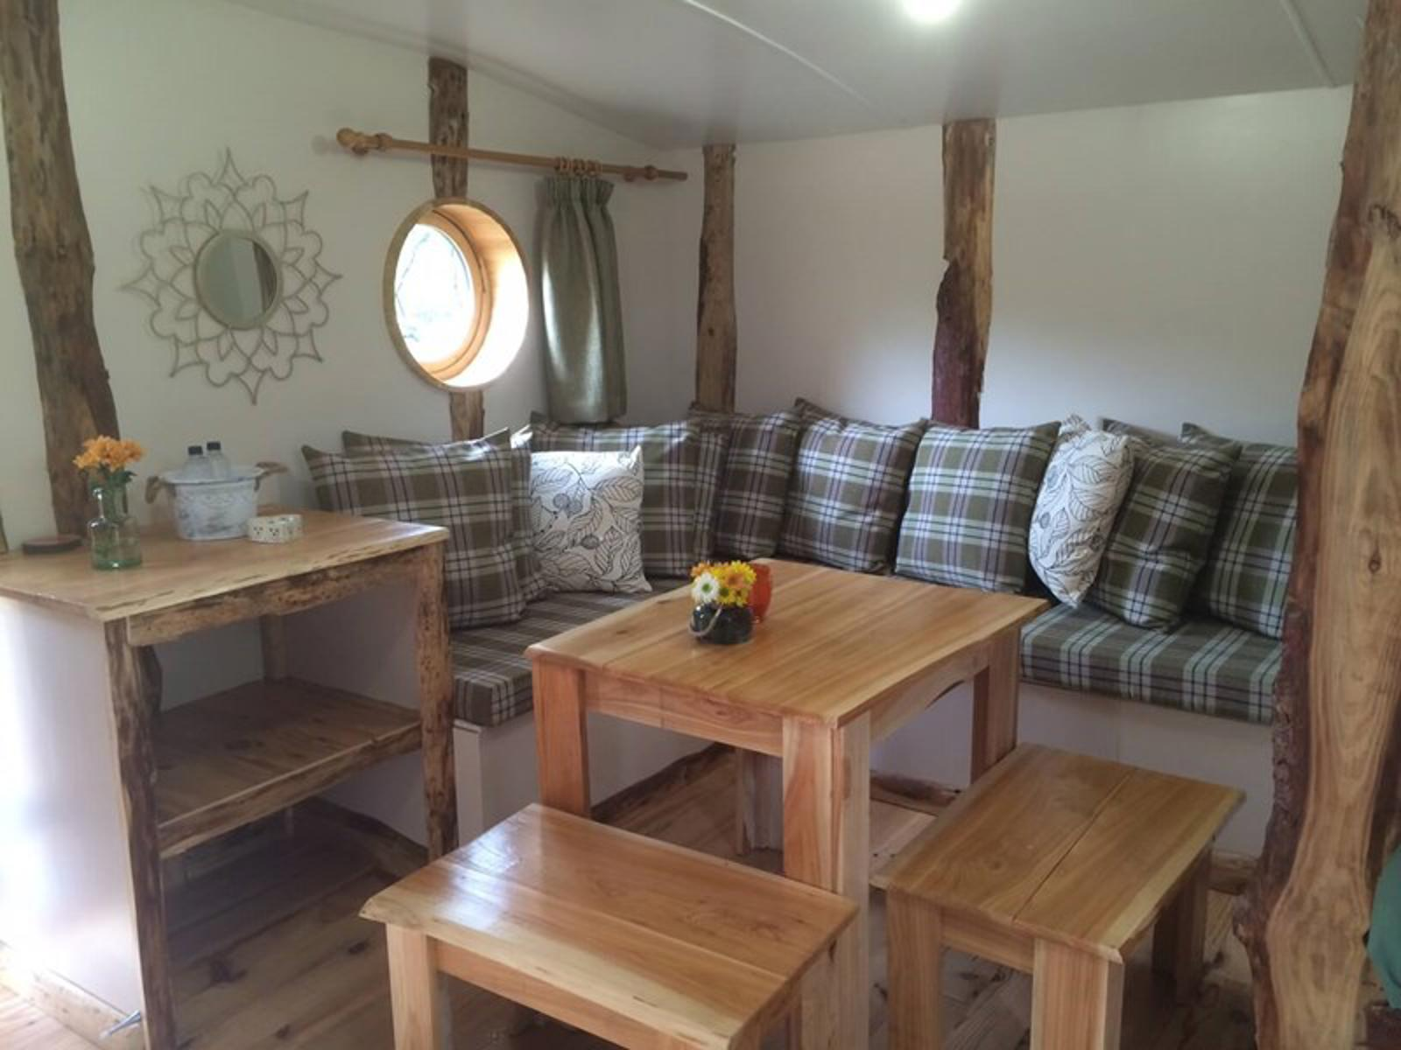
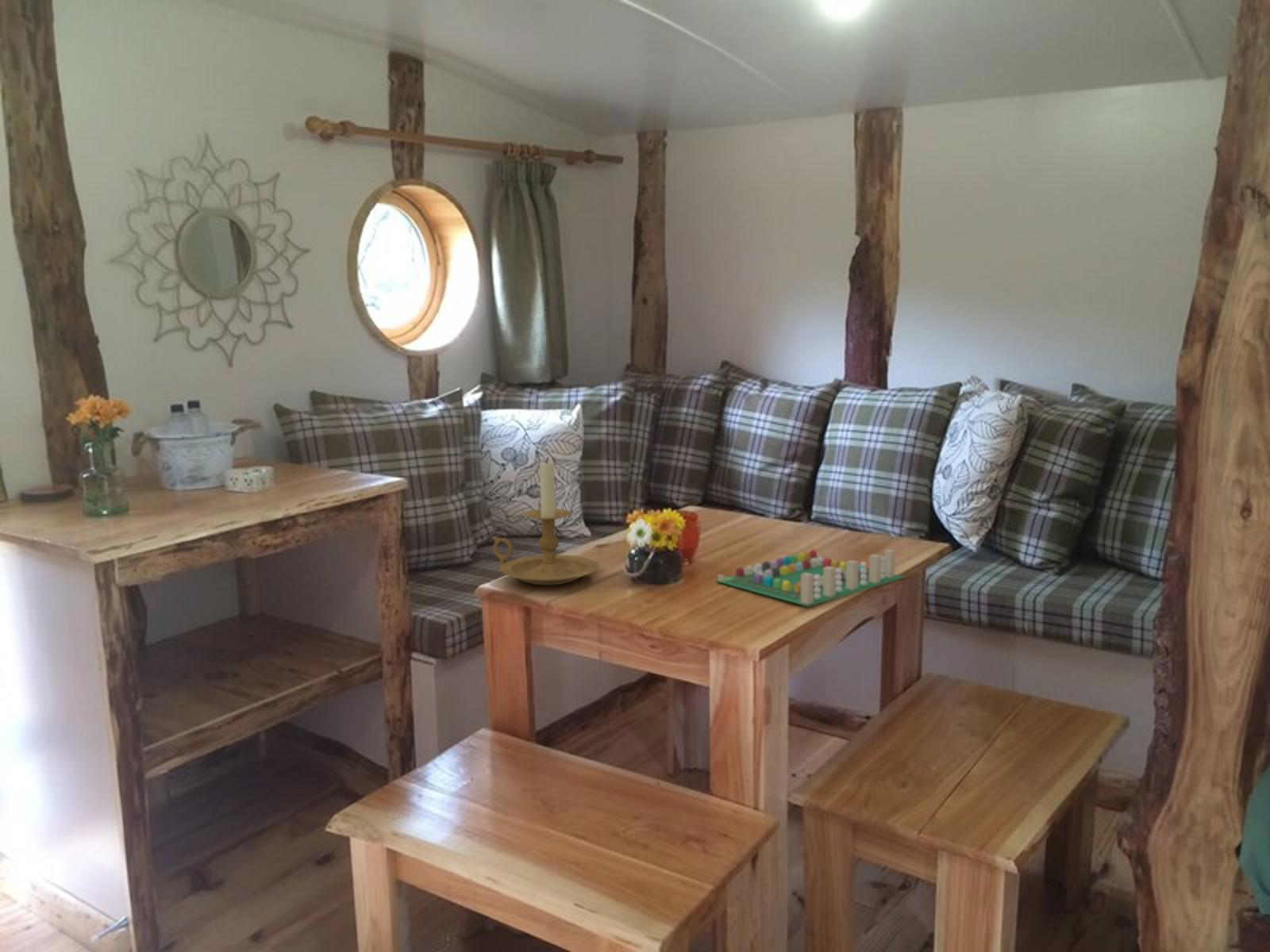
+ candle holder (548, 518)
+ board game (810, 566)
